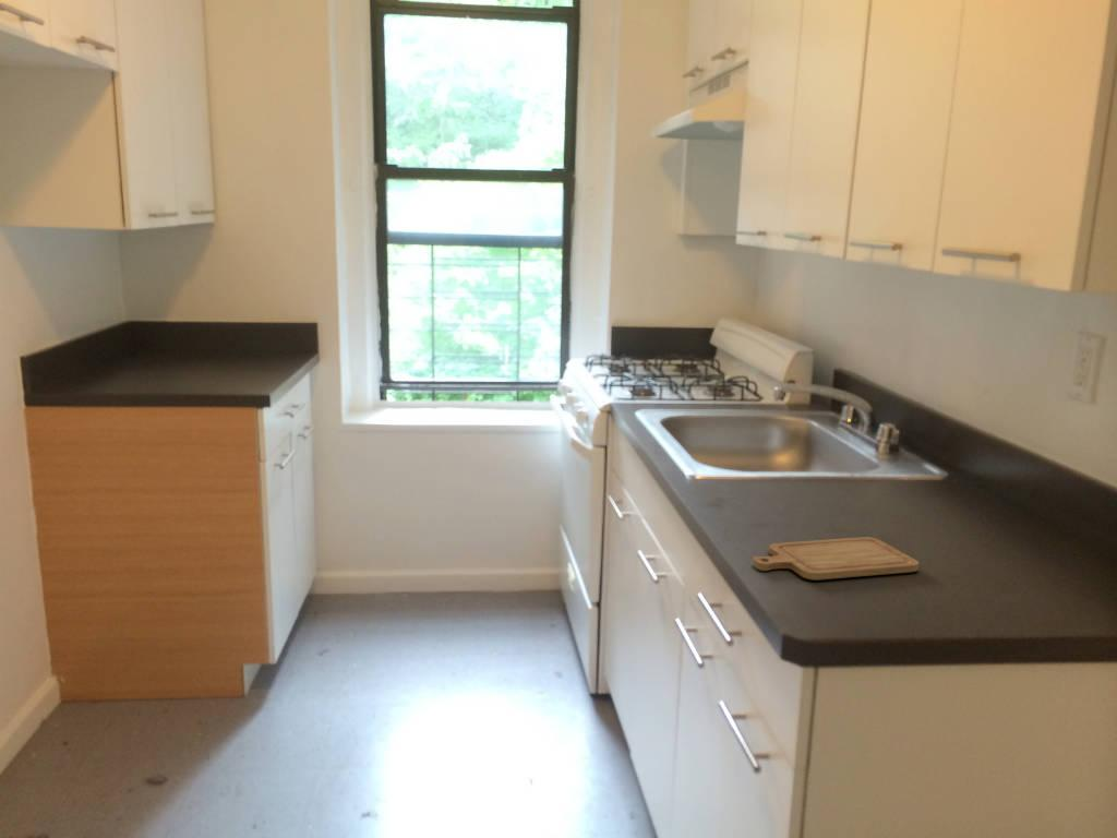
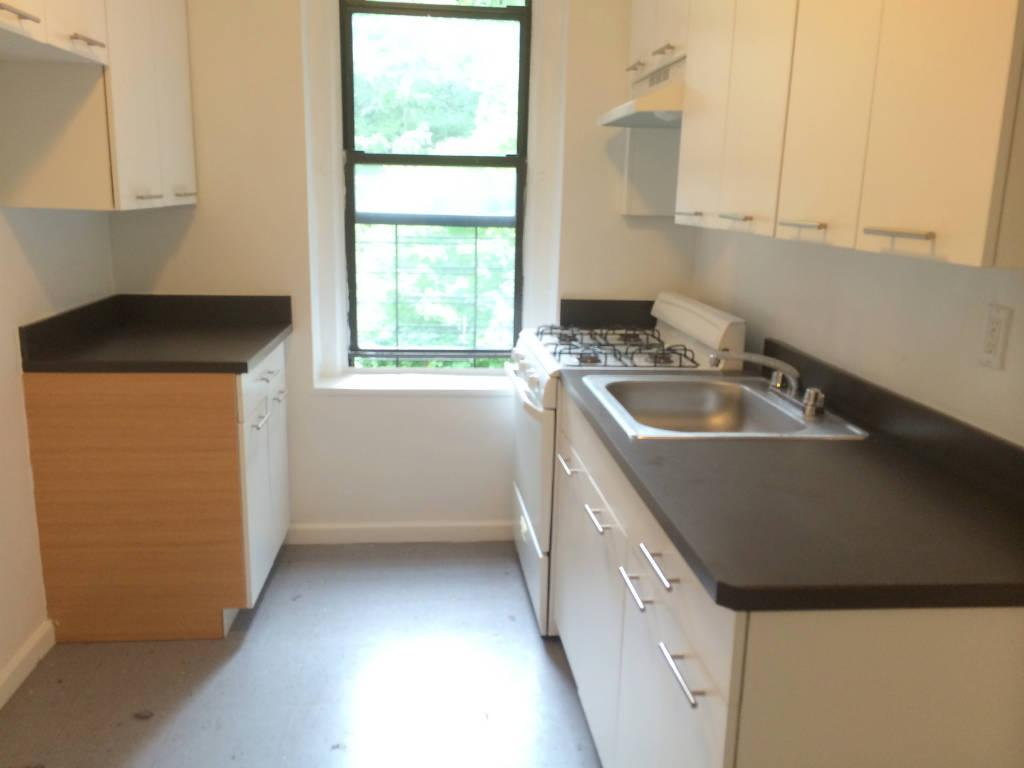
- chopping board (827, 558)
